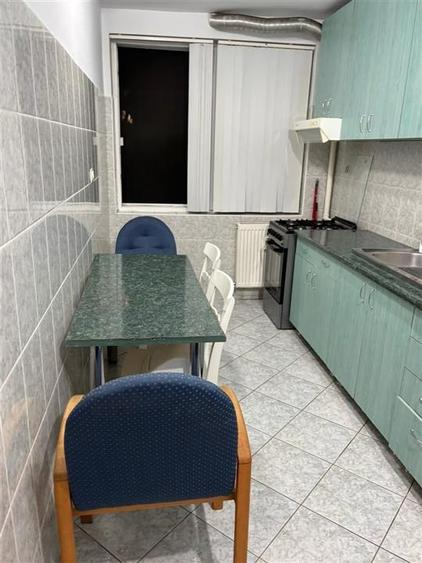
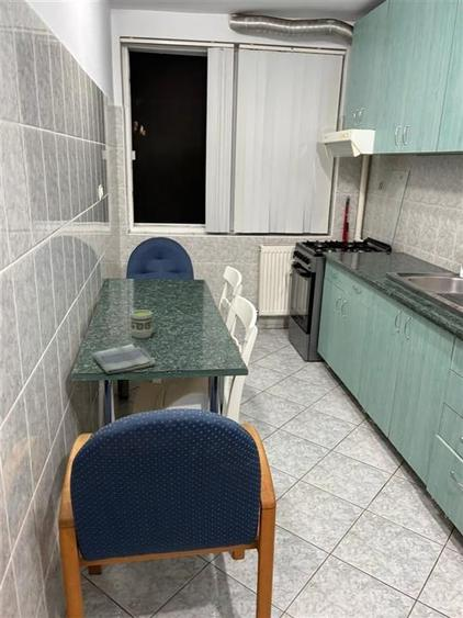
+ dish towel (124, 358)
+ cup (142, 324)
